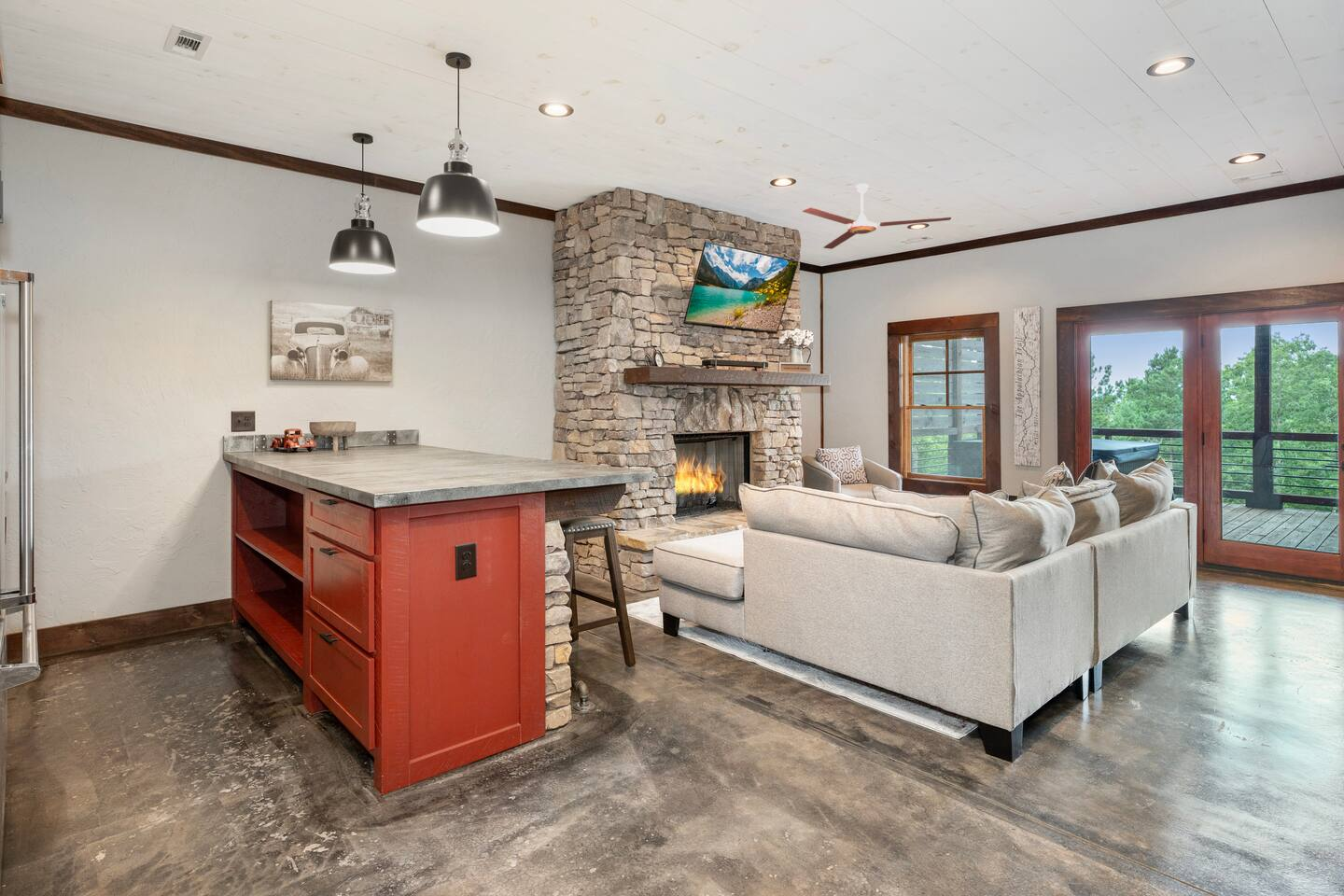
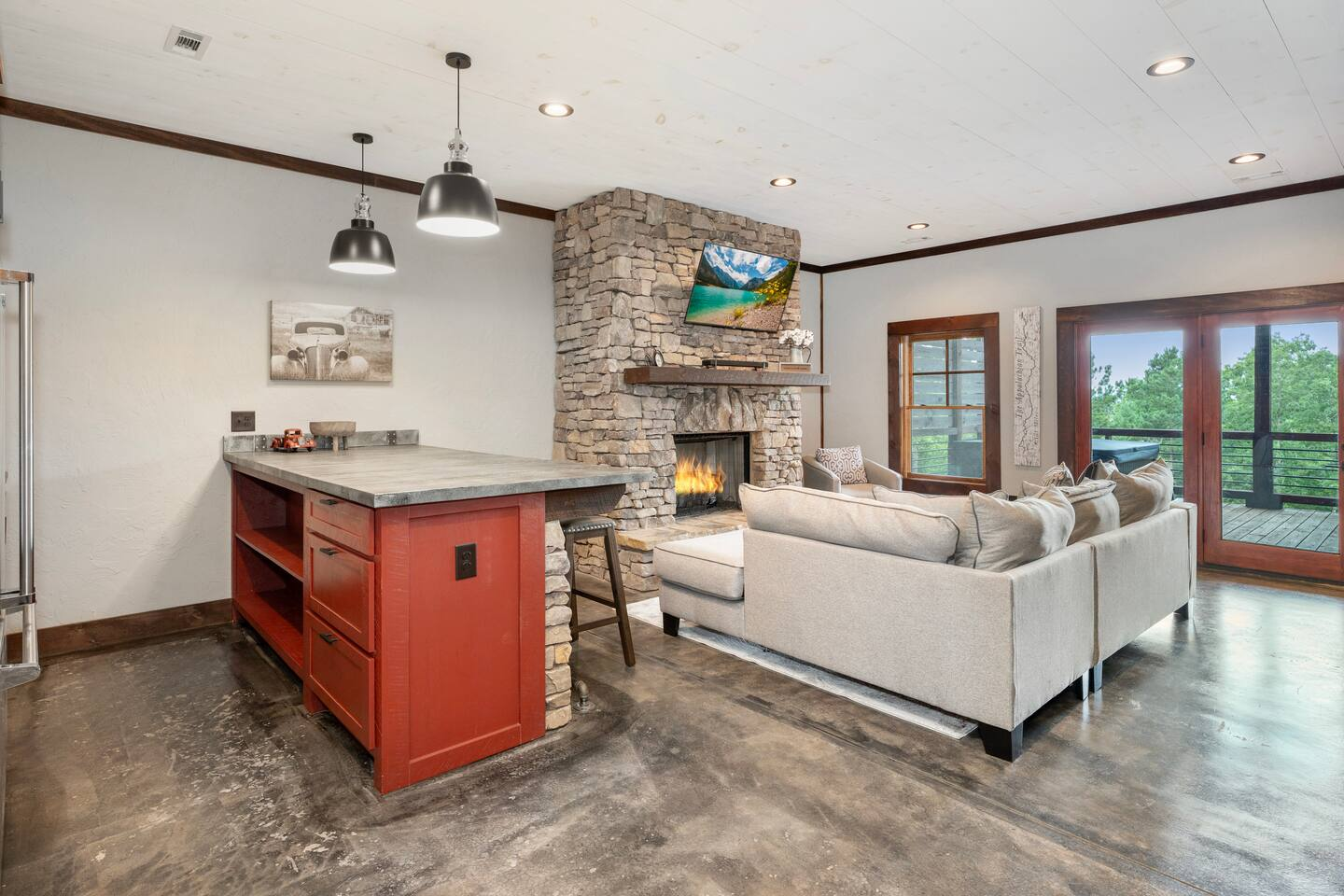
- ceiling fan (881, 222)
